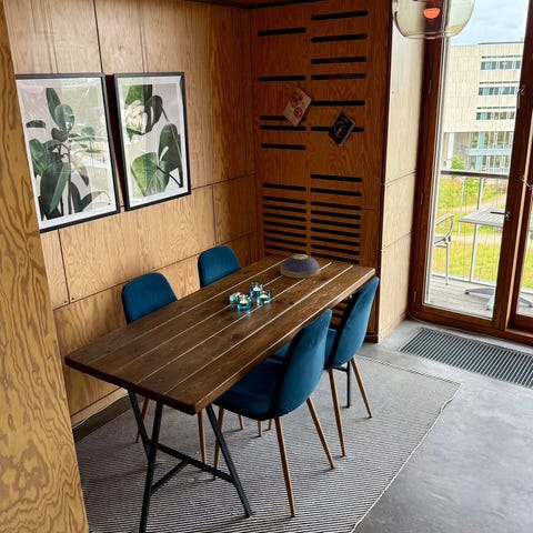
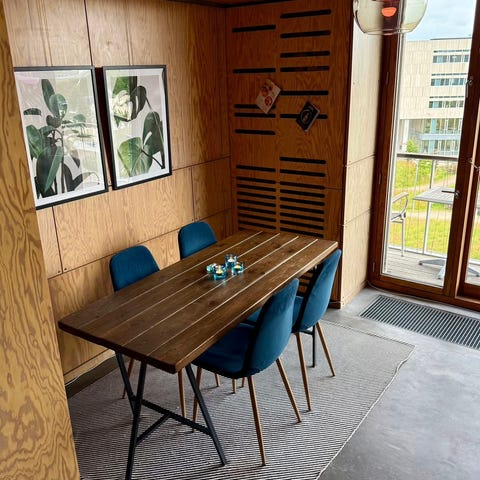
- decorative bowl (300, 263)
